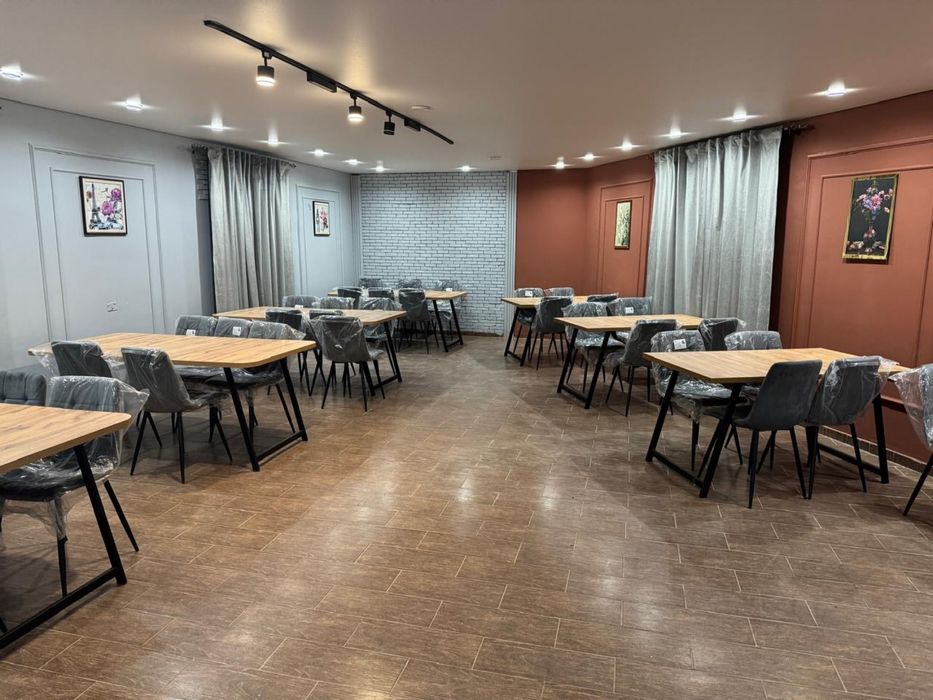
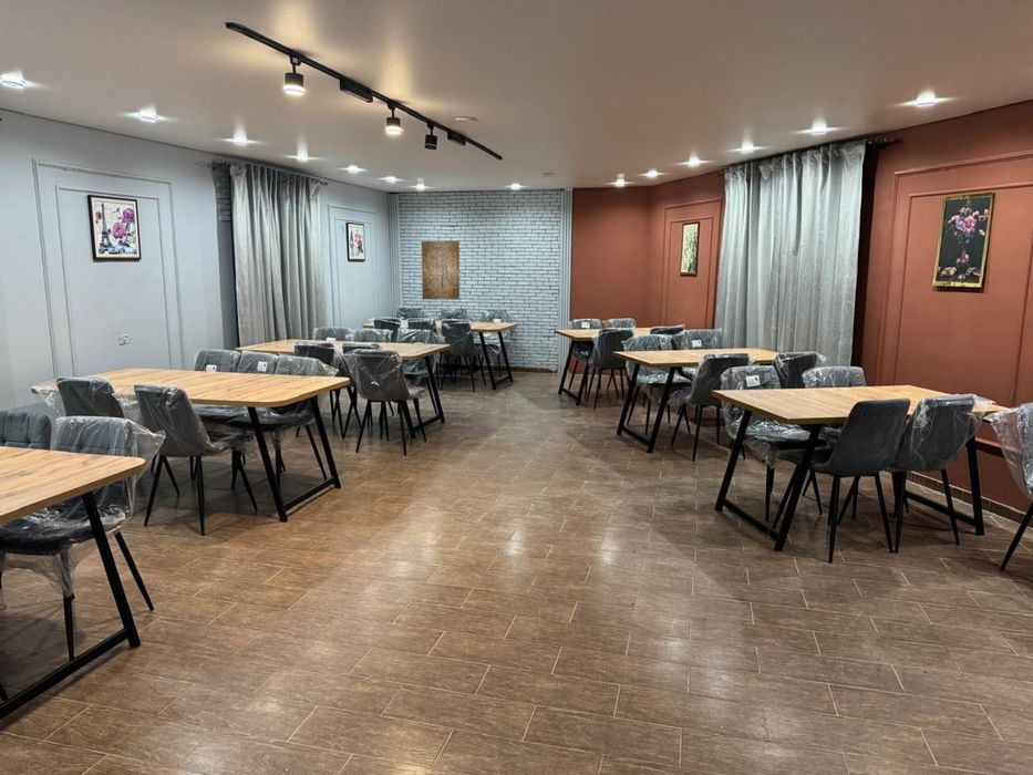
+ wall art (440, 270)
